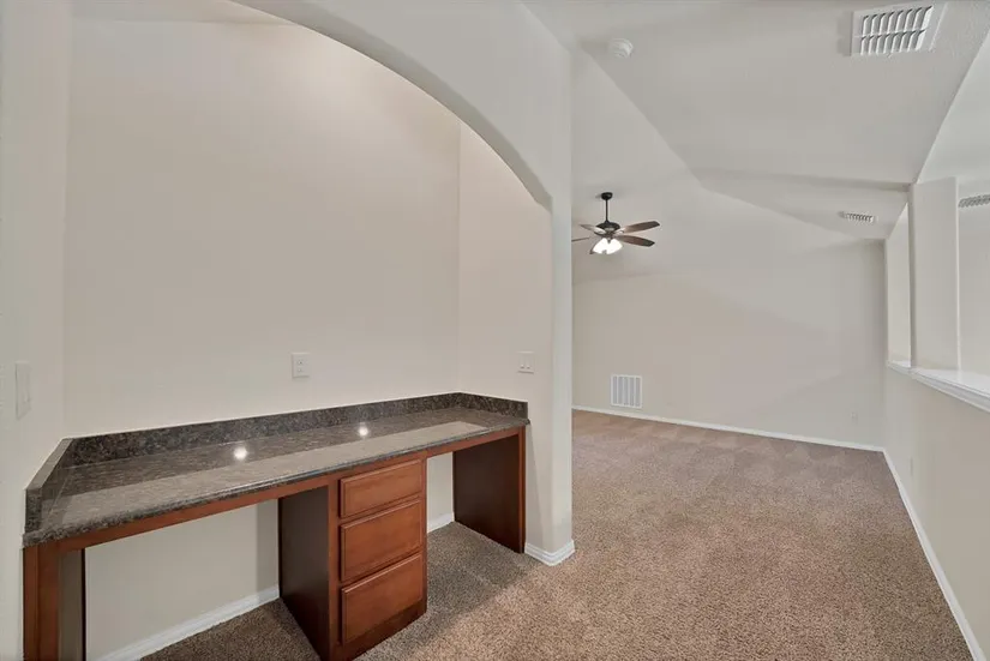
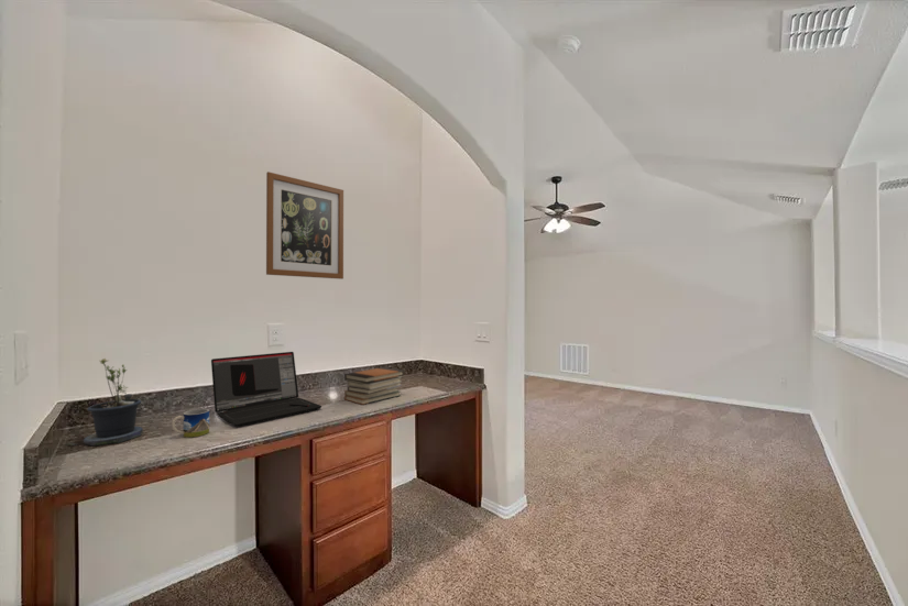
+ laptop (267, 384)
+ book stack (374, 384)
+ mug (190, 423)
+ potted plant (112, 396)
+ wall art (307, 229)
